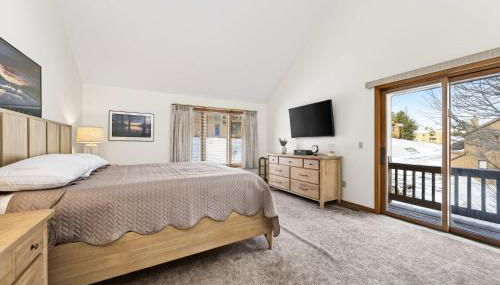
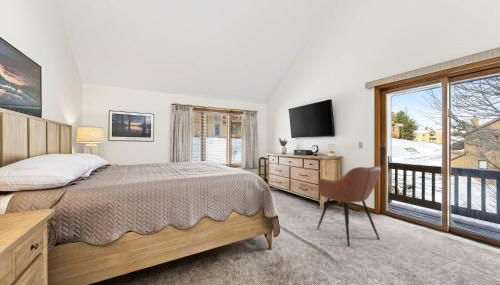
+ armchair (348, 199)
